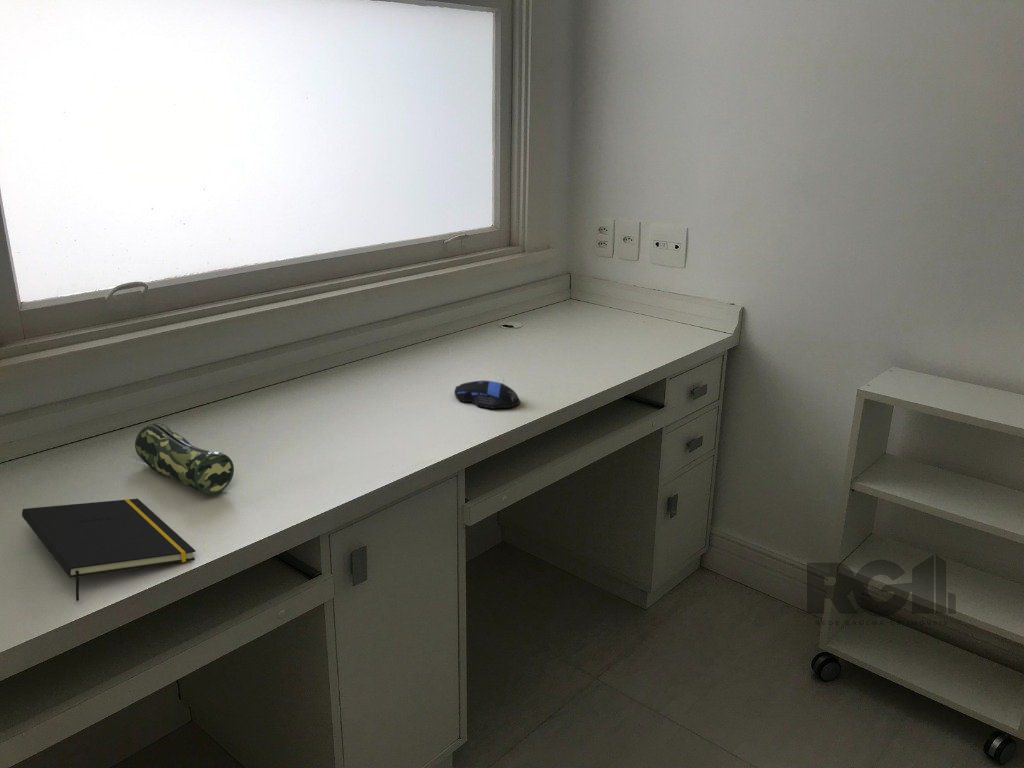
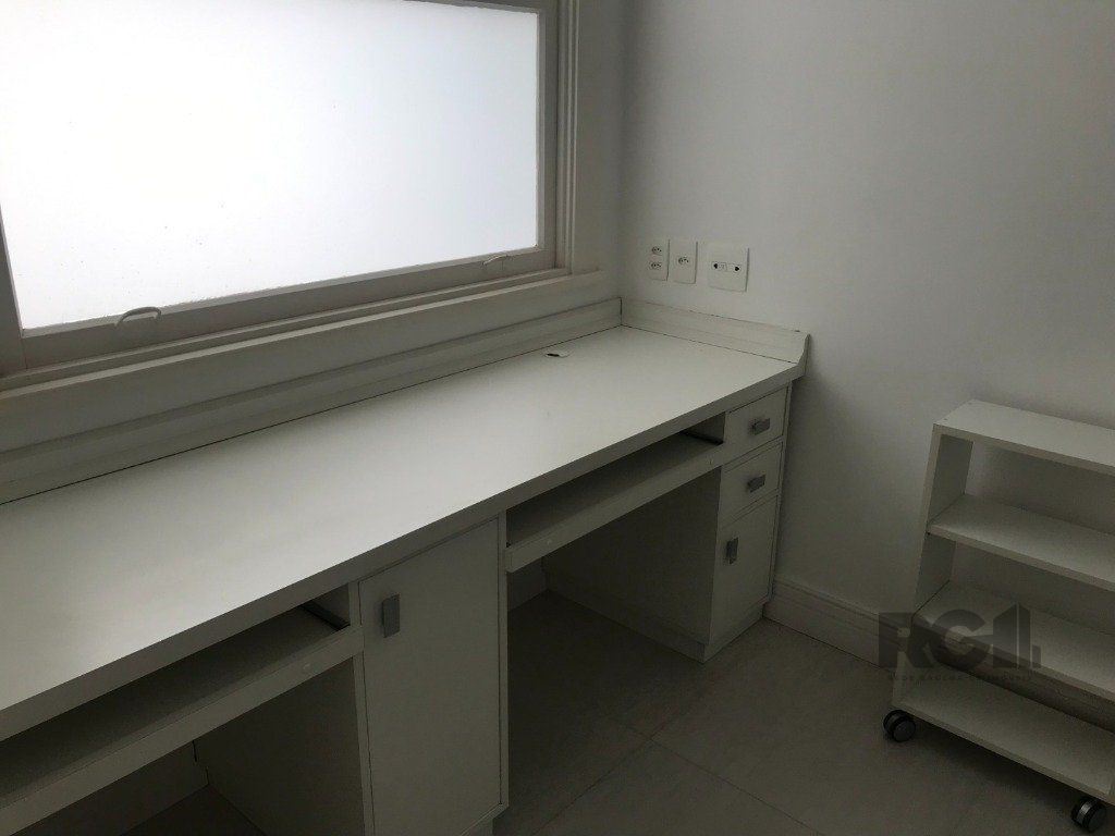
- notepad (107, 533)
- computer mouse (487, 390)
- pencil case (184, 459)
